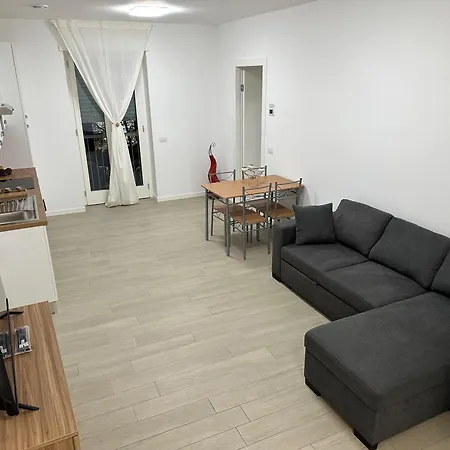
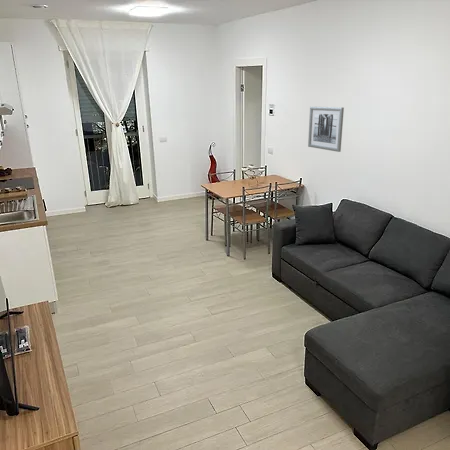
+ wall art (324, 128)
